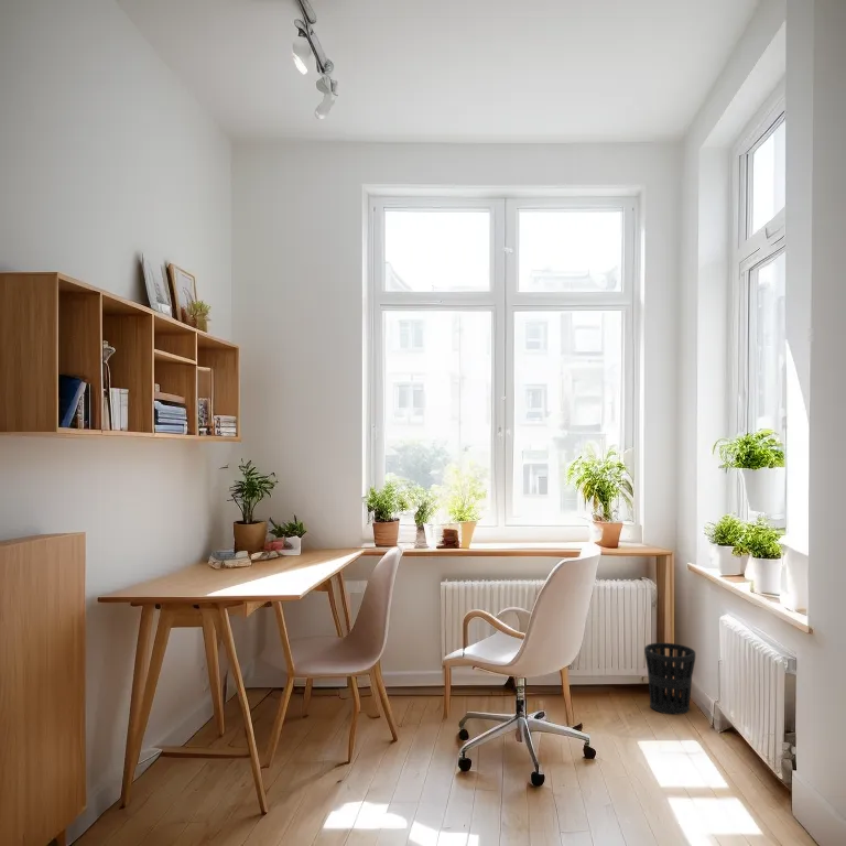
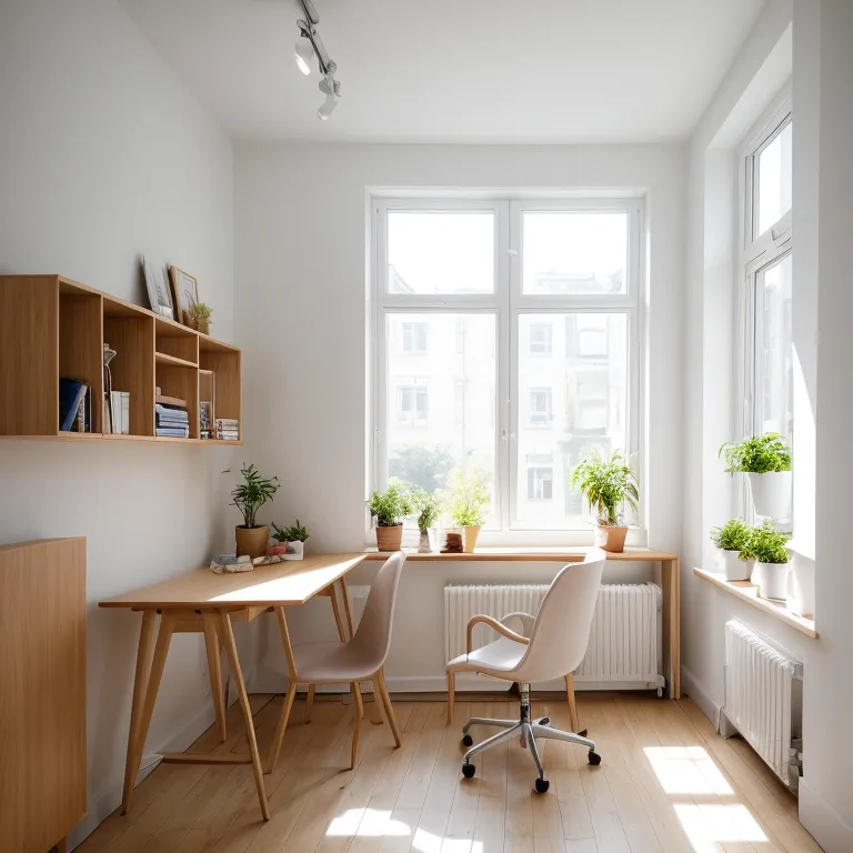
- wastebasket (669, 677)
